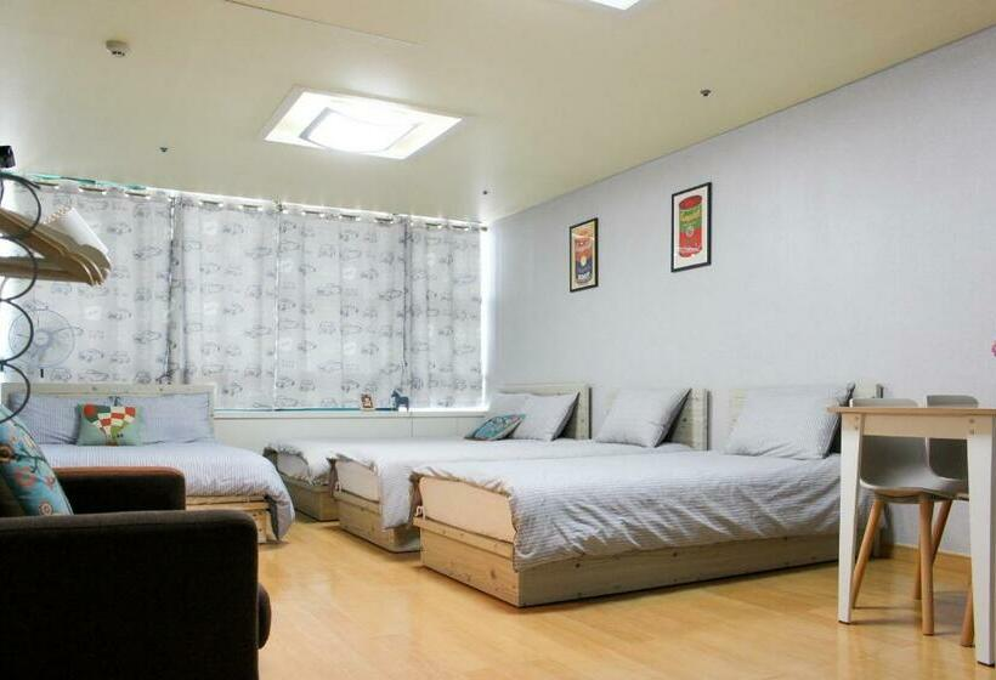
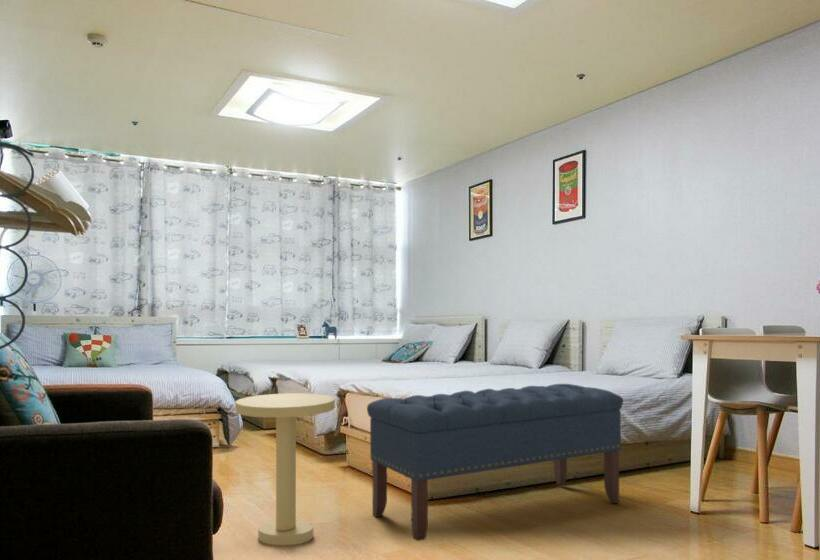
+ side table (285, 467)
+ bench (499, 450)
